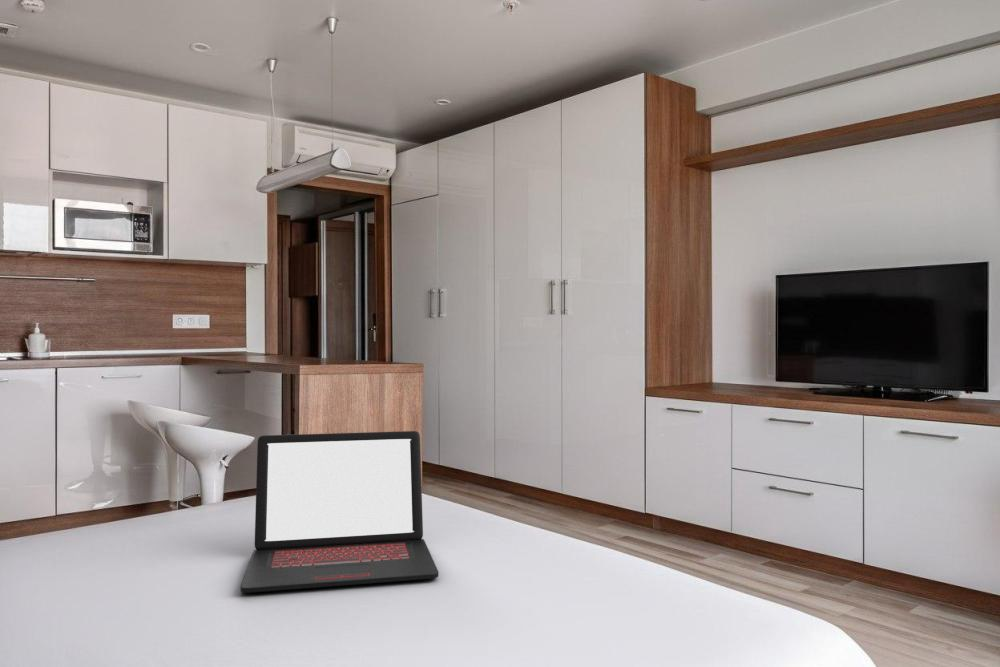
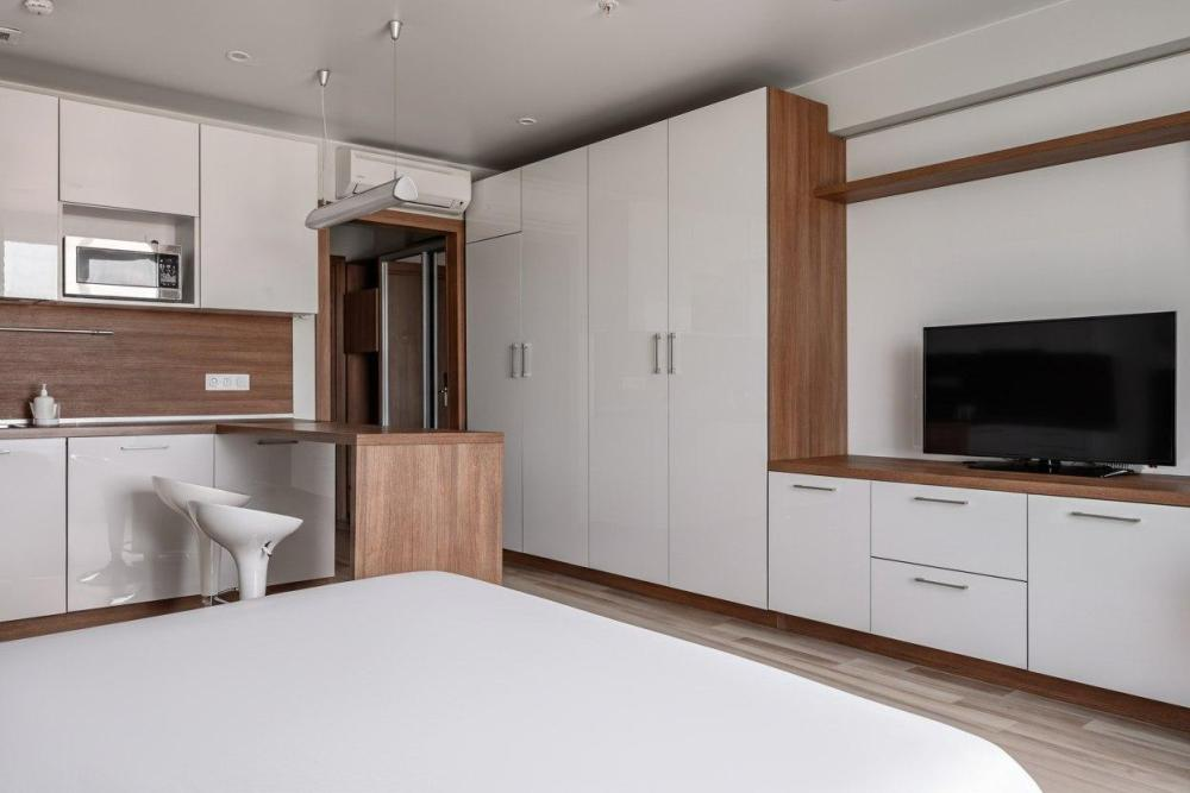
- laptop (341, 502)
